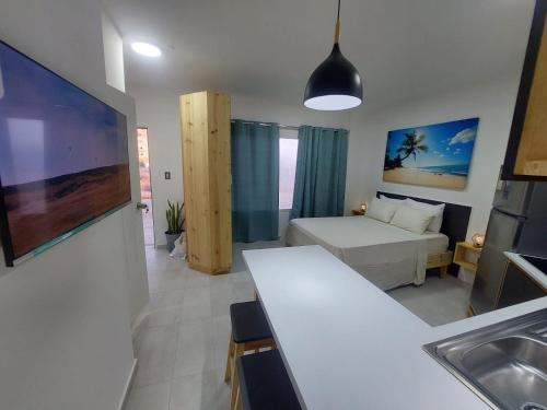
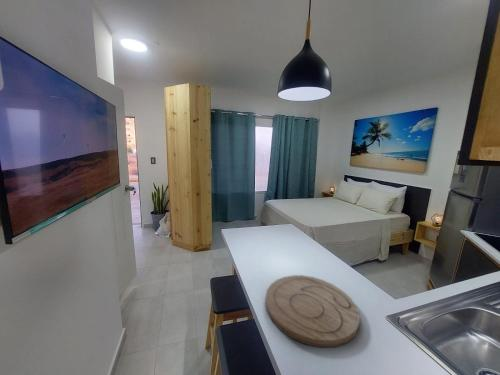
+ cutting board (309, 304)
